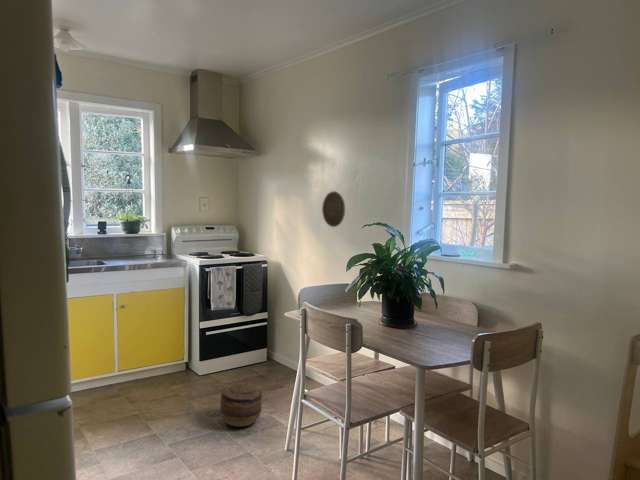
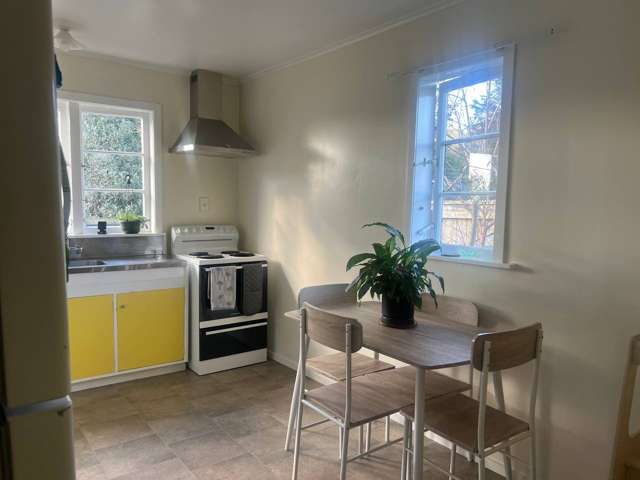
- decorative plate (332, 209)
- basket (241, 403)
